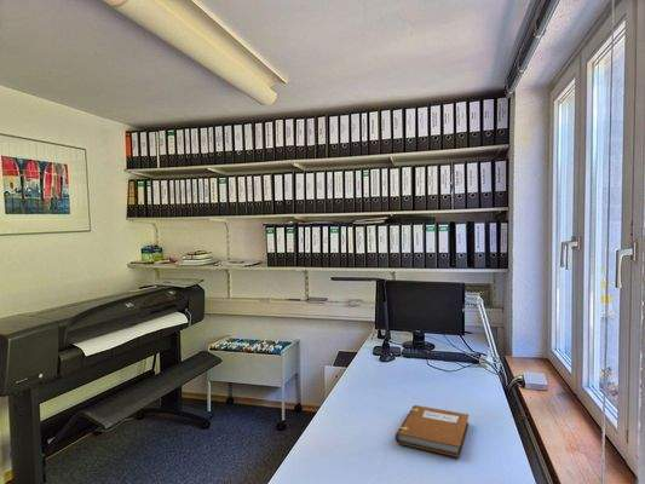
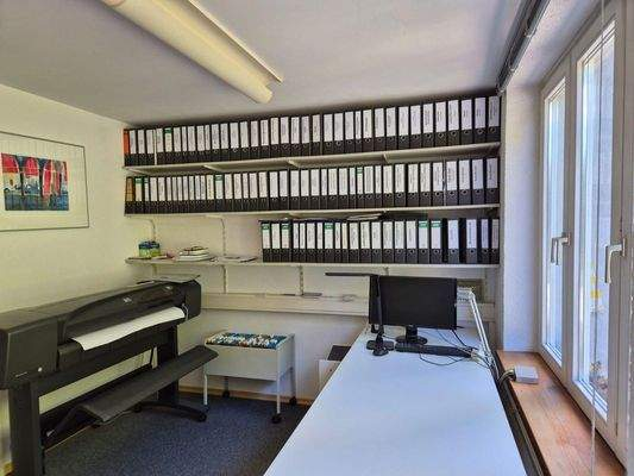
- notebook (433, 427)
